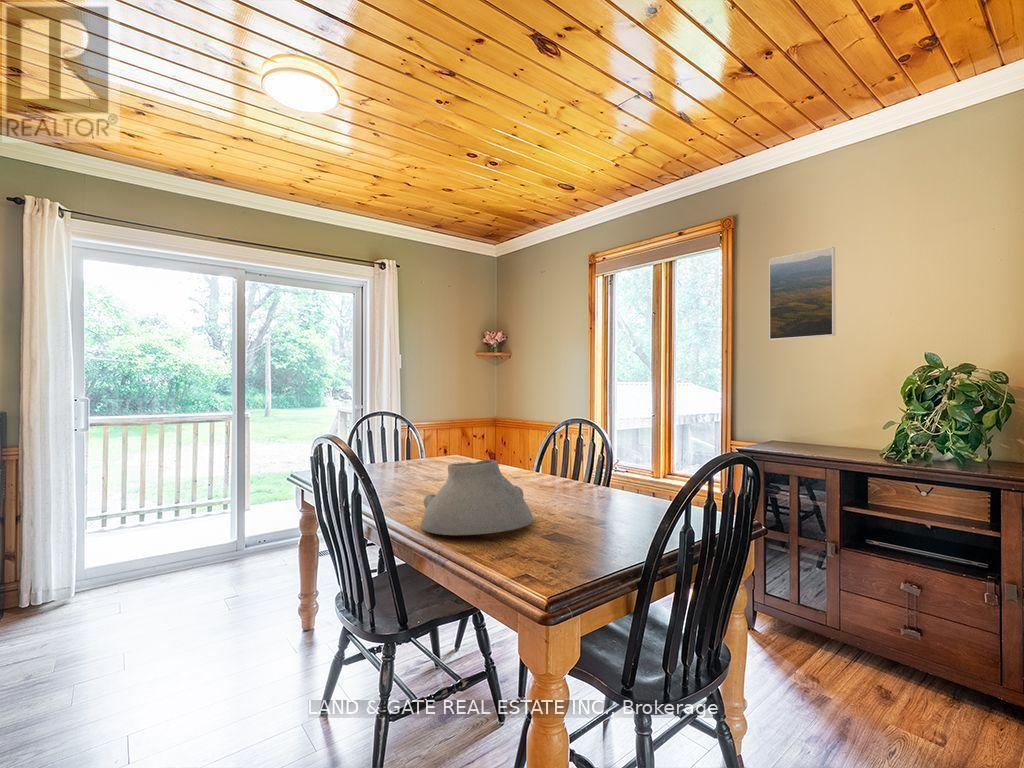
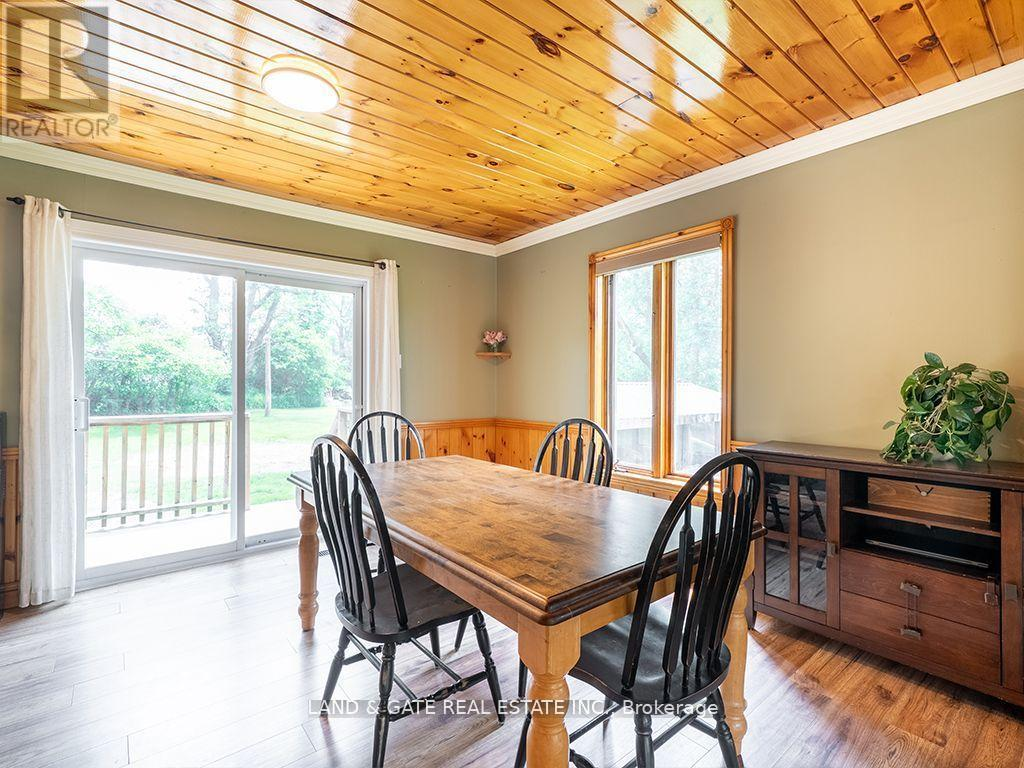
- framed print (800, 295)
- vase (478, 492)
